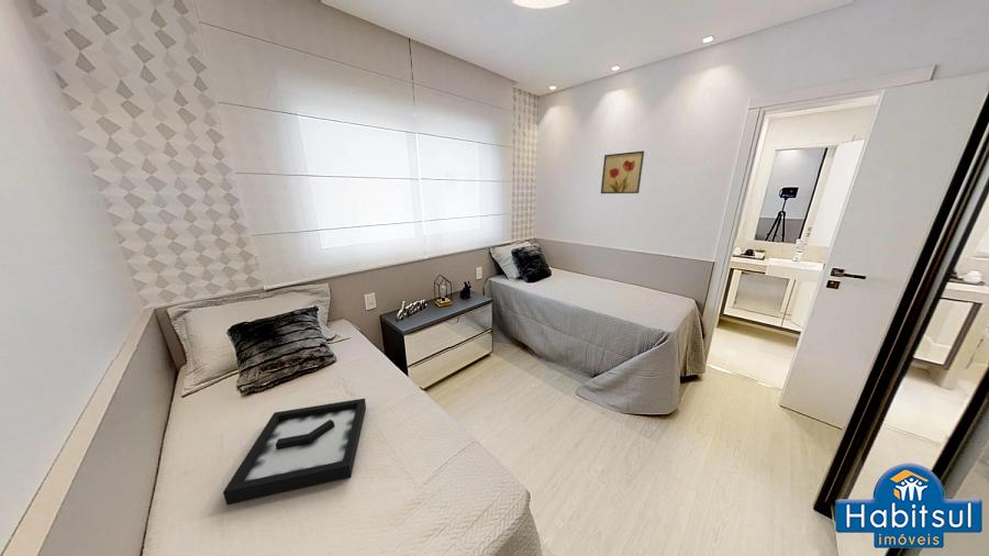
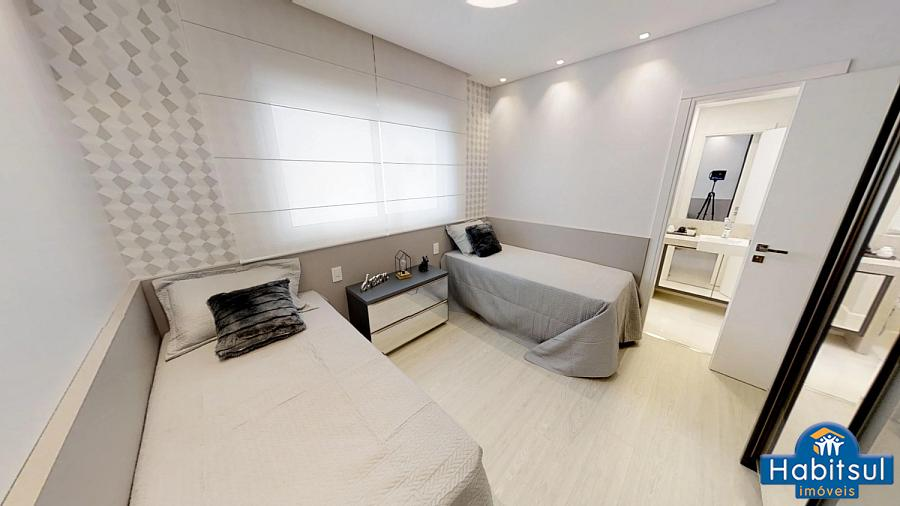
- decorative tray (308, 441)
- wall art (621, 174)
